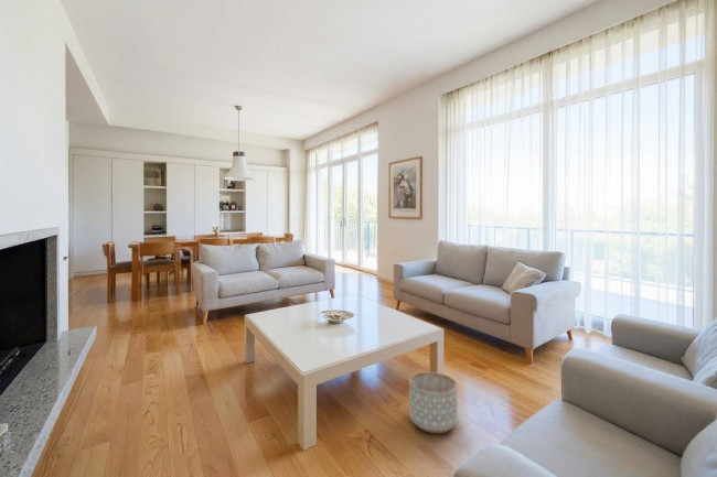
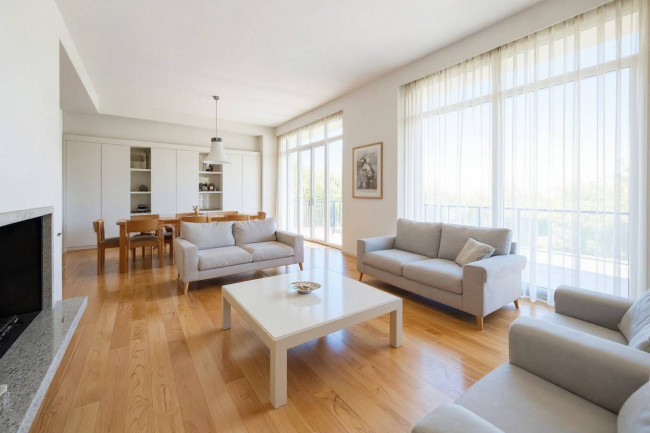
- planter (432, 401)
